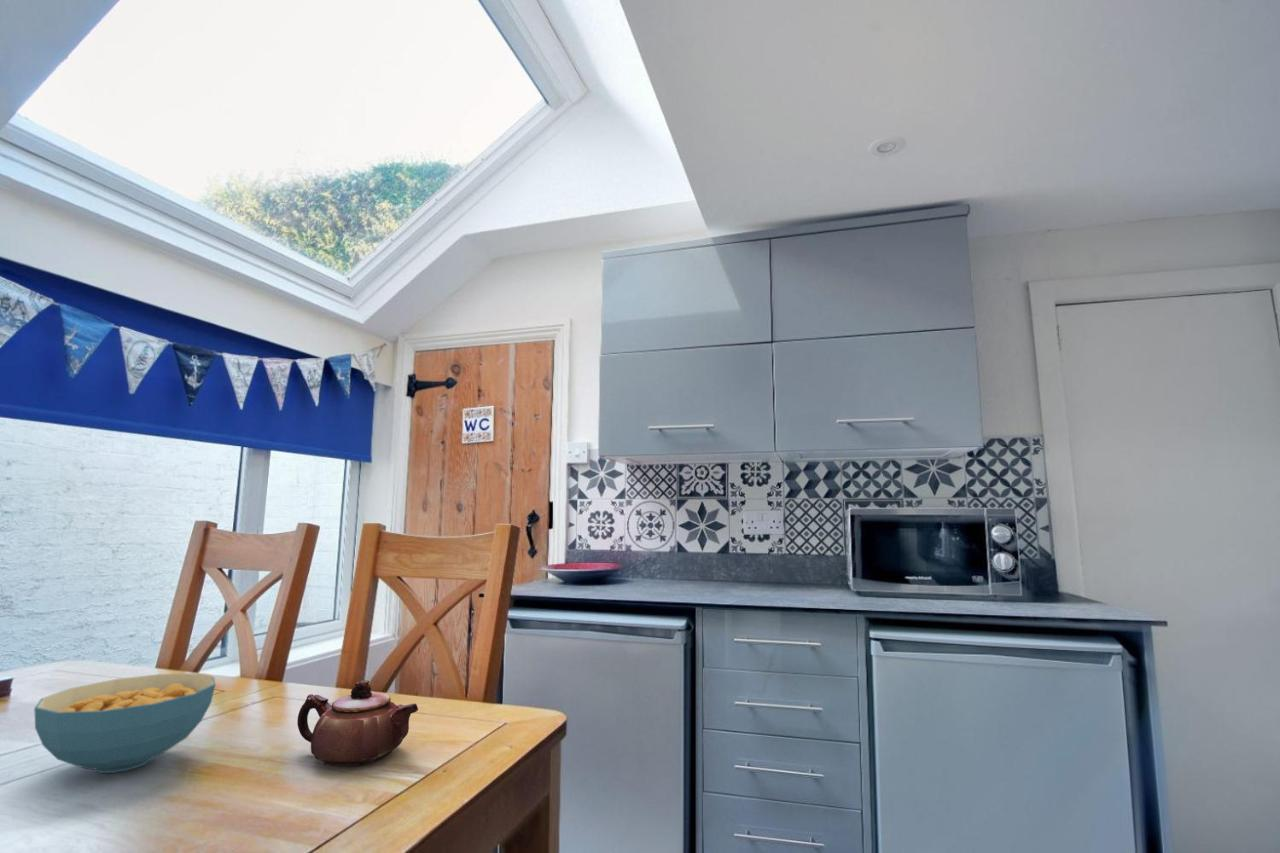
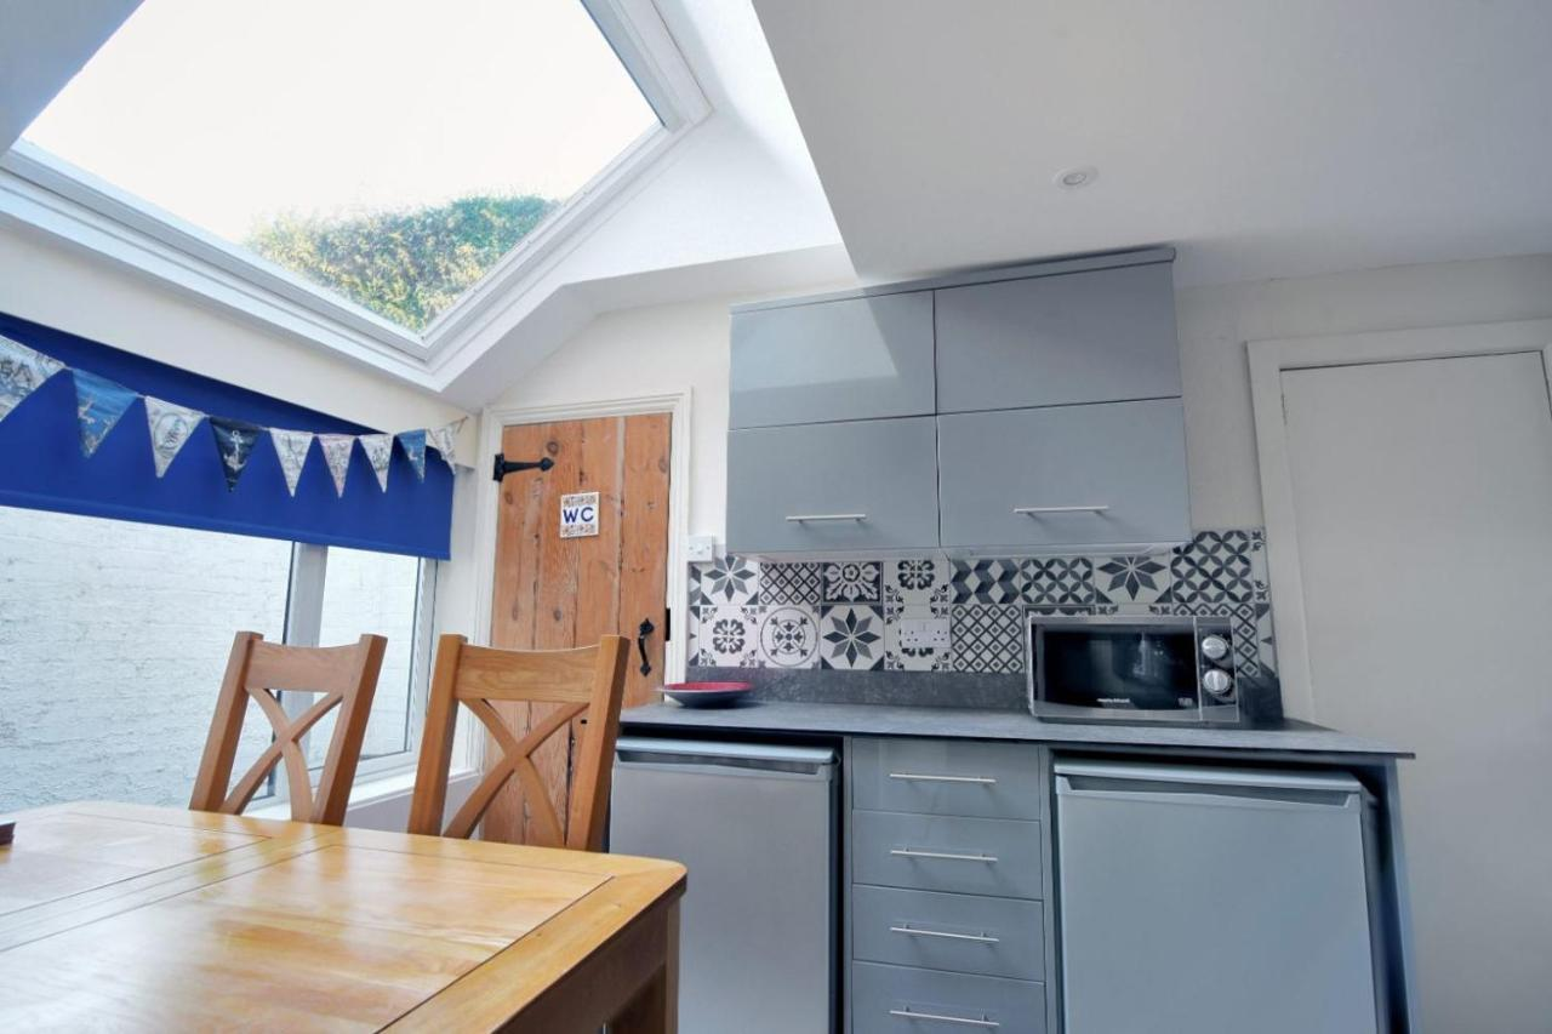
- teapot (357, 716)
- cereal bowl (127, 727)
